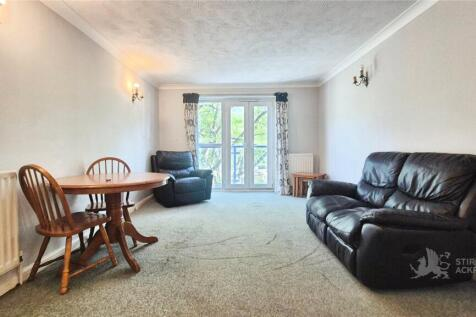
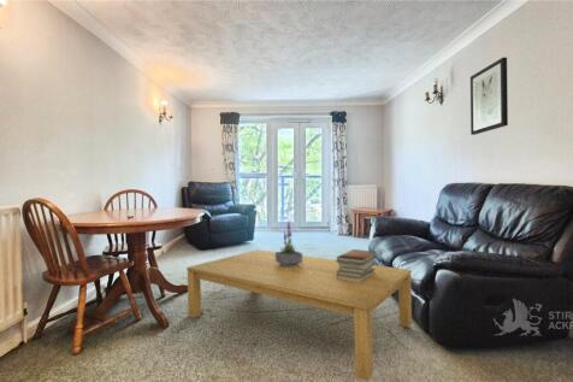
+ coffee table (295, 294)
+ potted plant (288, 241)
+ wall art (488, 99)
+ book stack (356, 264)
